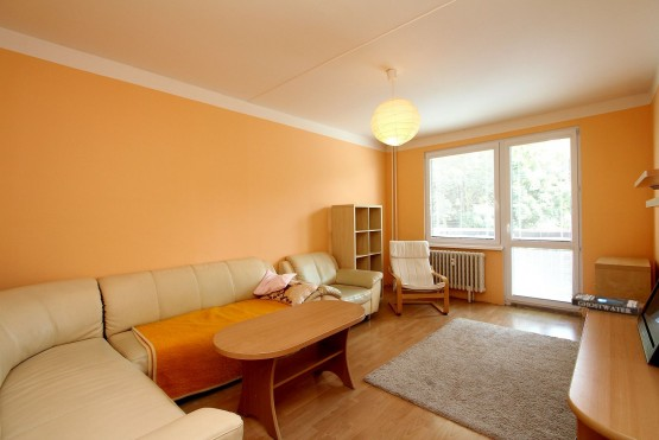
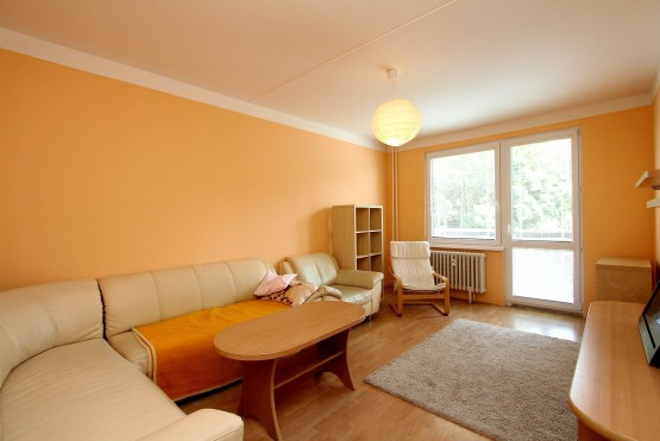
- book (604, 302)
